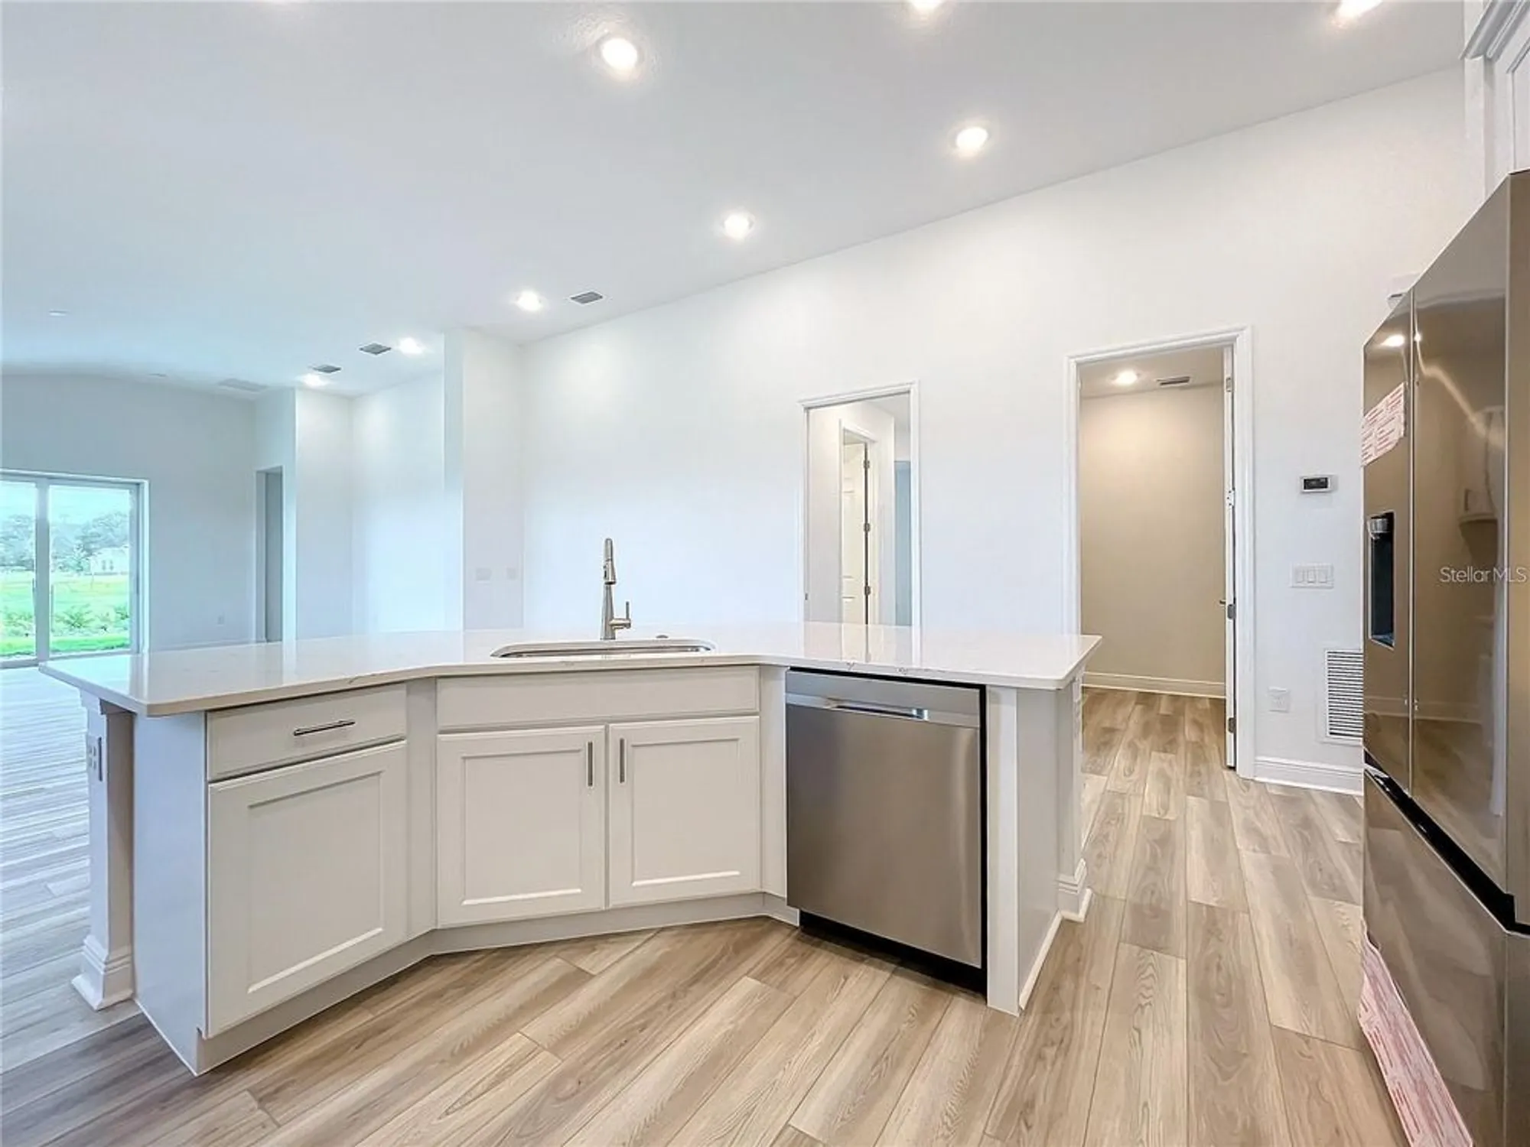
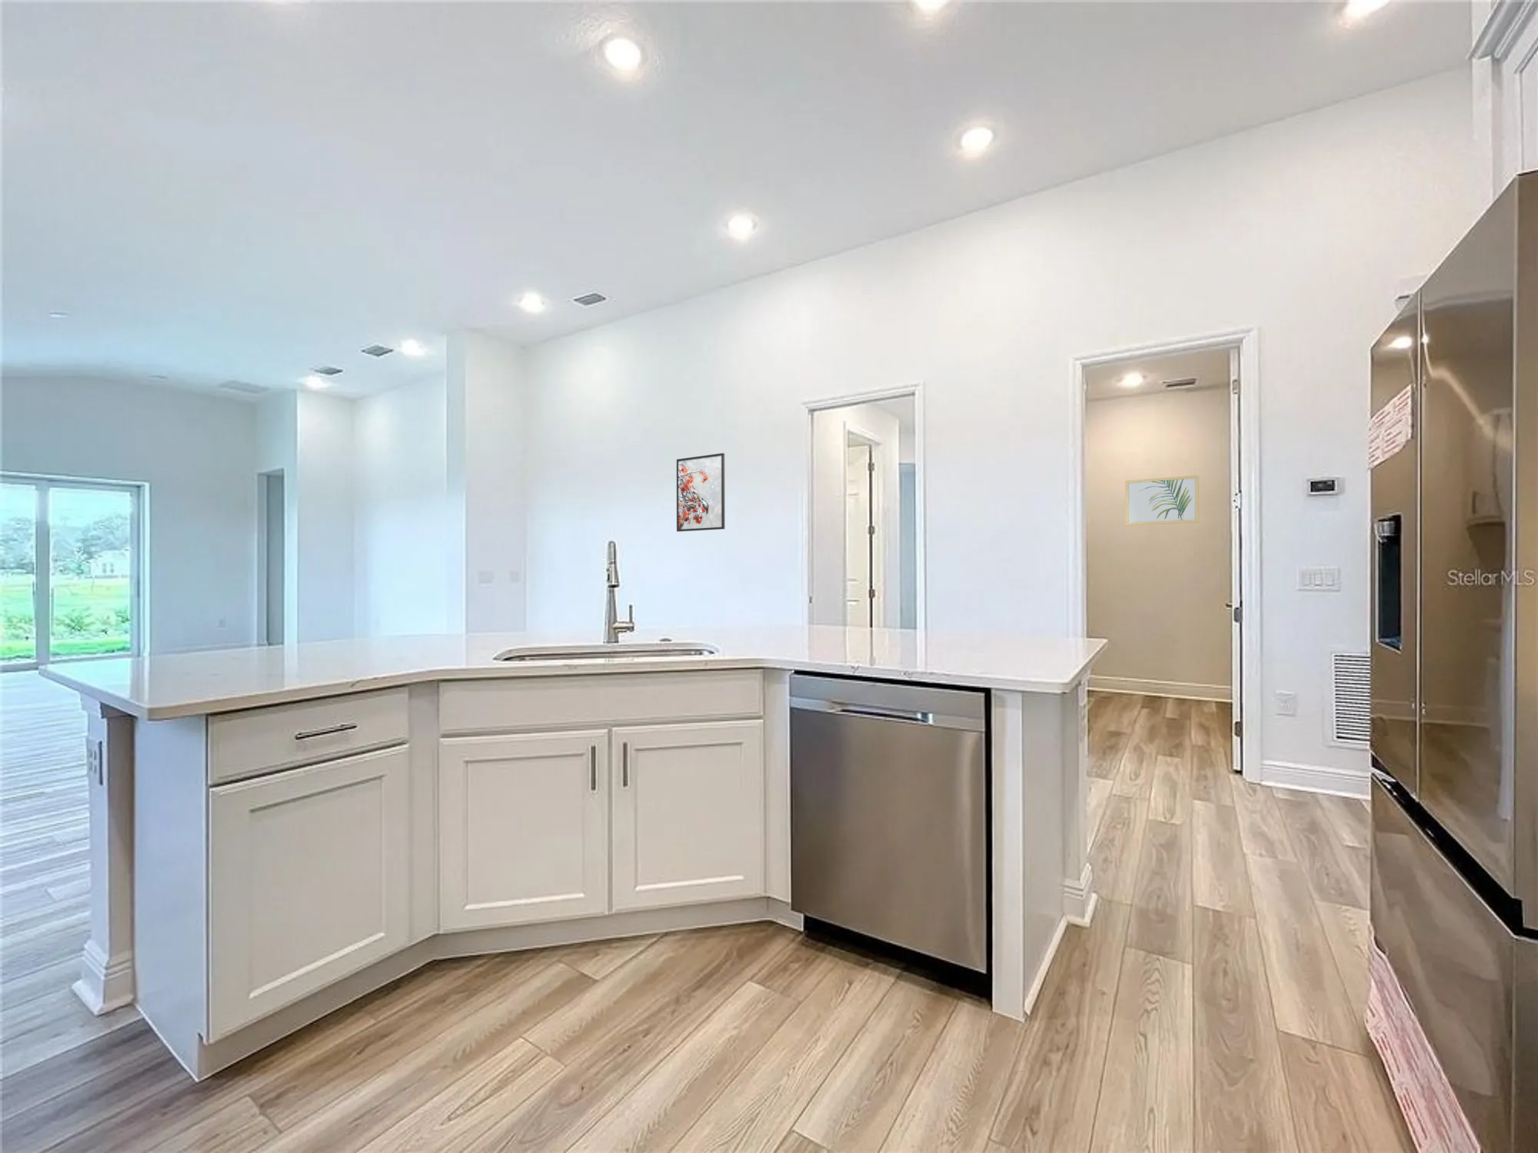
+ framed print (700, 493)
+ wall art (1161, 500)
